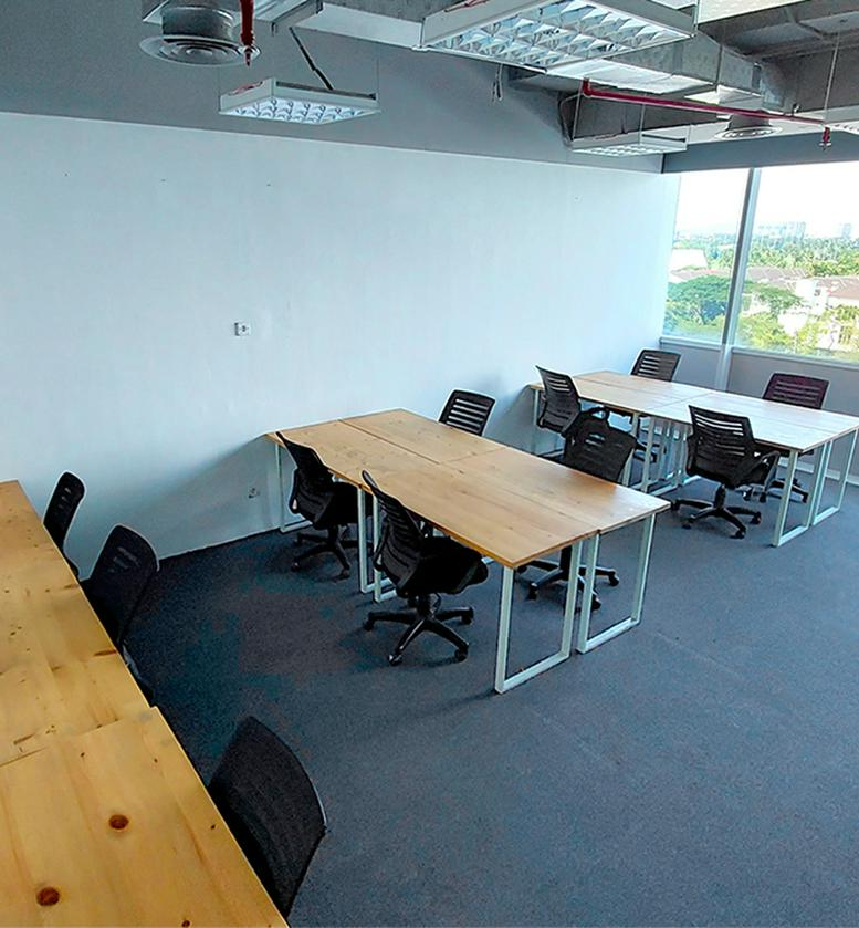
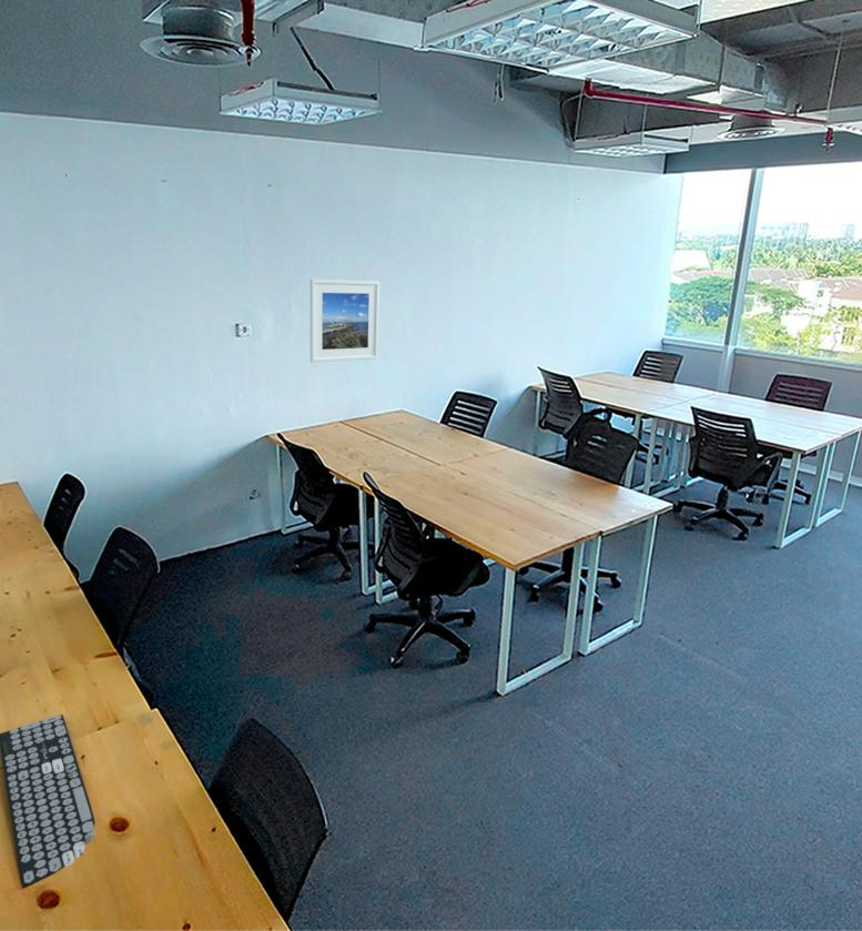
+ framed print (345, 321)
+ keyboard (45, 786)
